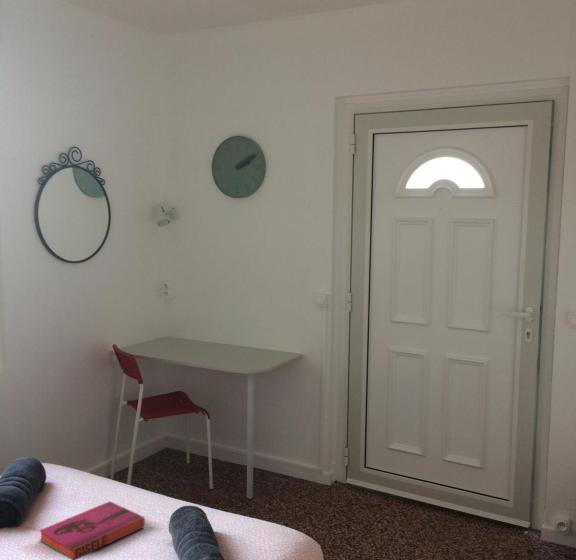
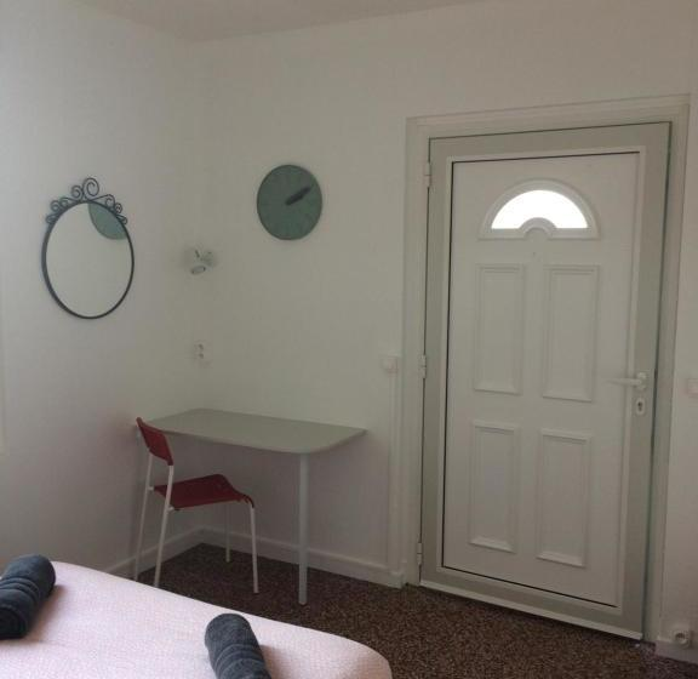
- hardback book (93, 528)
